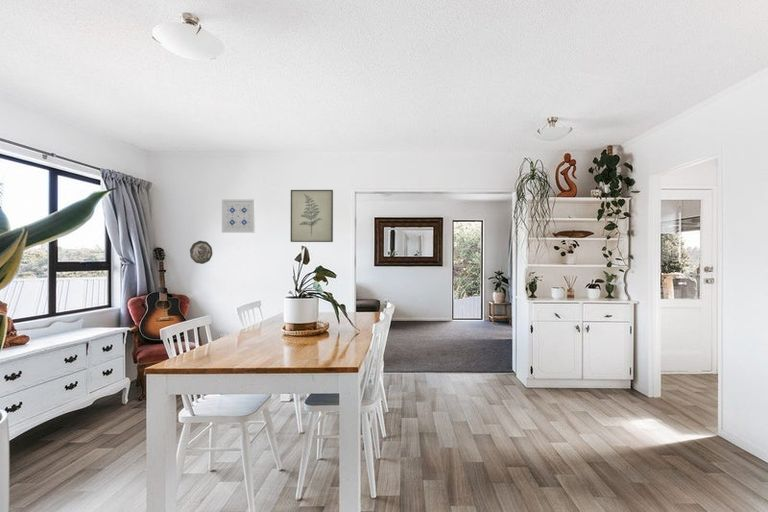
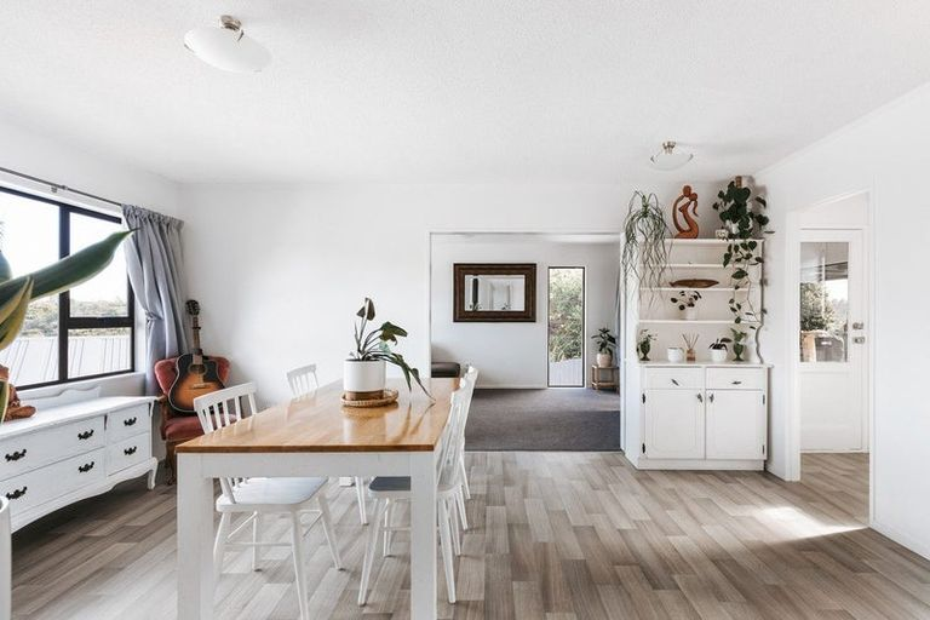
- wall art (238, 216)
- wall art (311, 216)
- decorative plate (201, 252)
